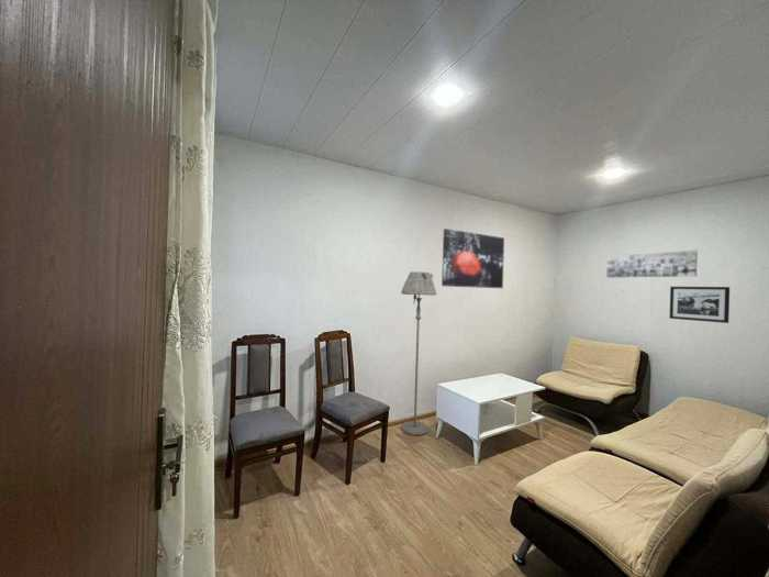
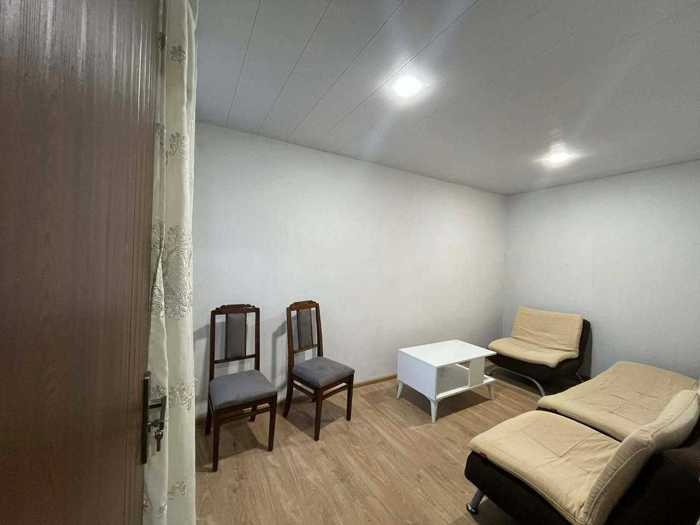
- floor lamp (416, 349)
- picture frame (698, 303)
- wall art (647, 265)
- wall art (475, 260)
